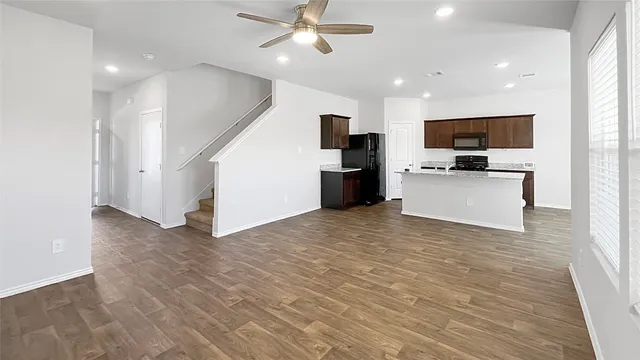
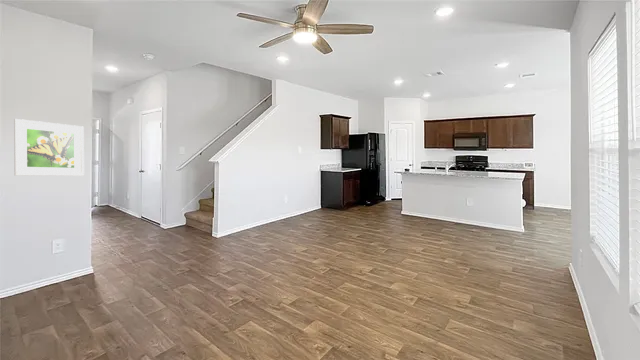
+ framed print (51, 149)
